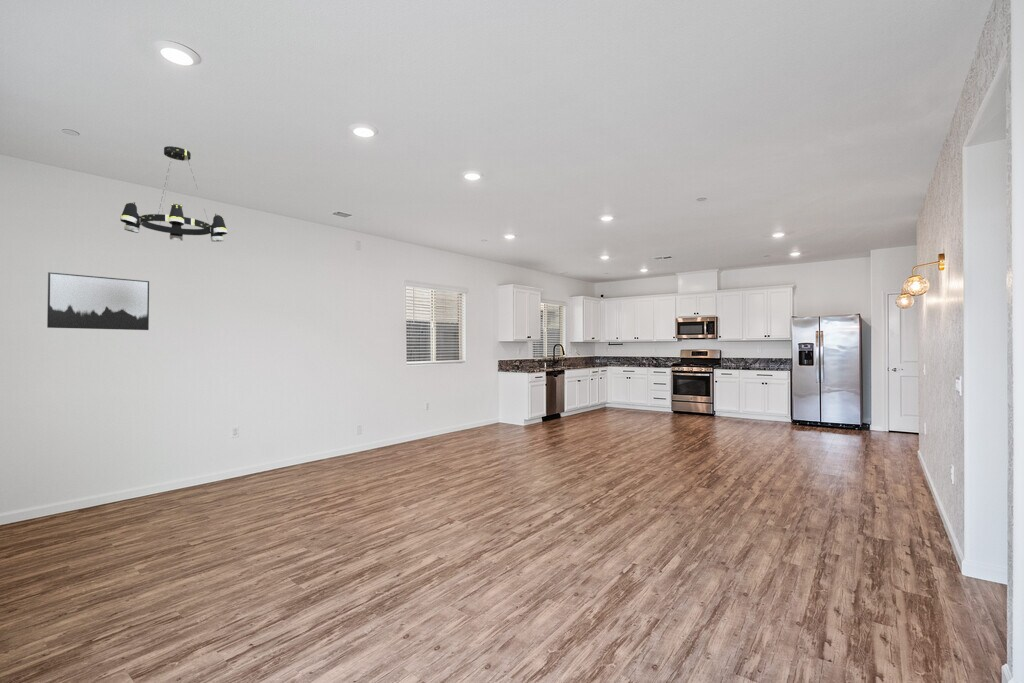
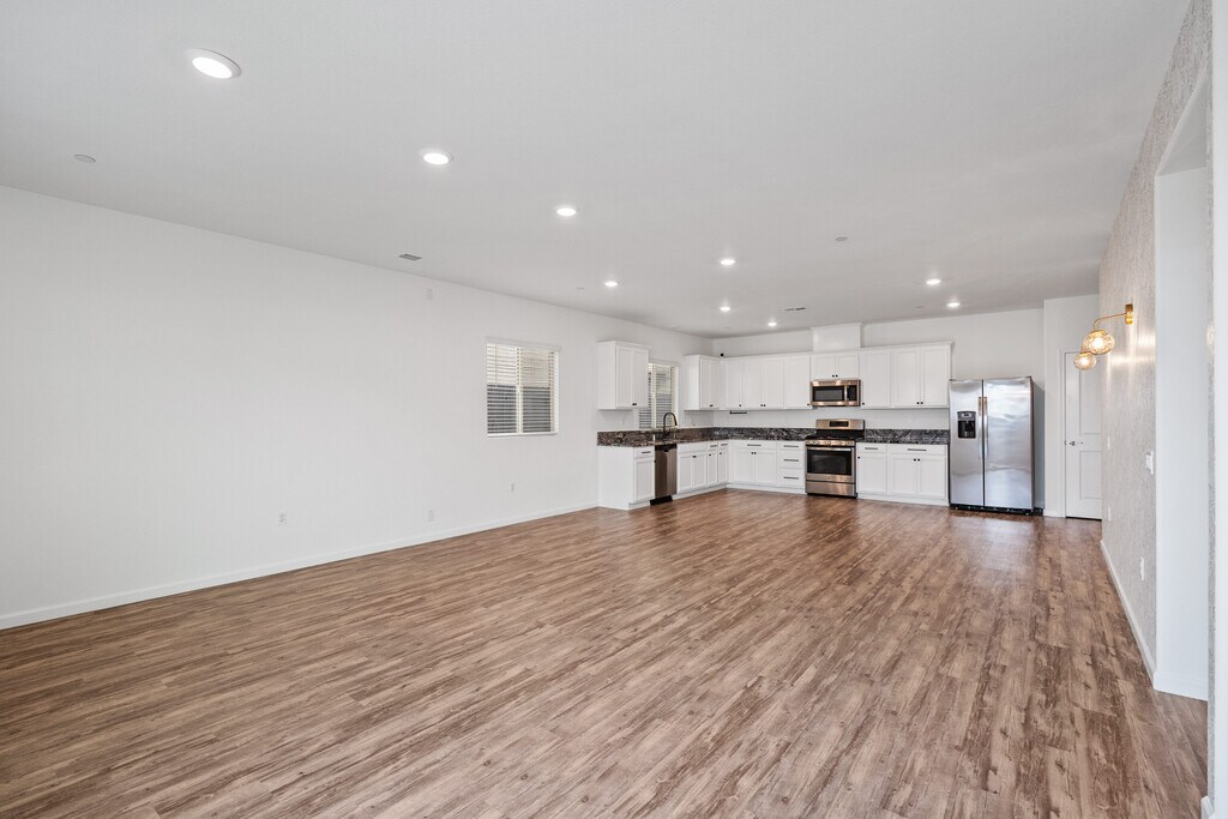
- wall art (101, 303)
- chandelier (165, 194)
